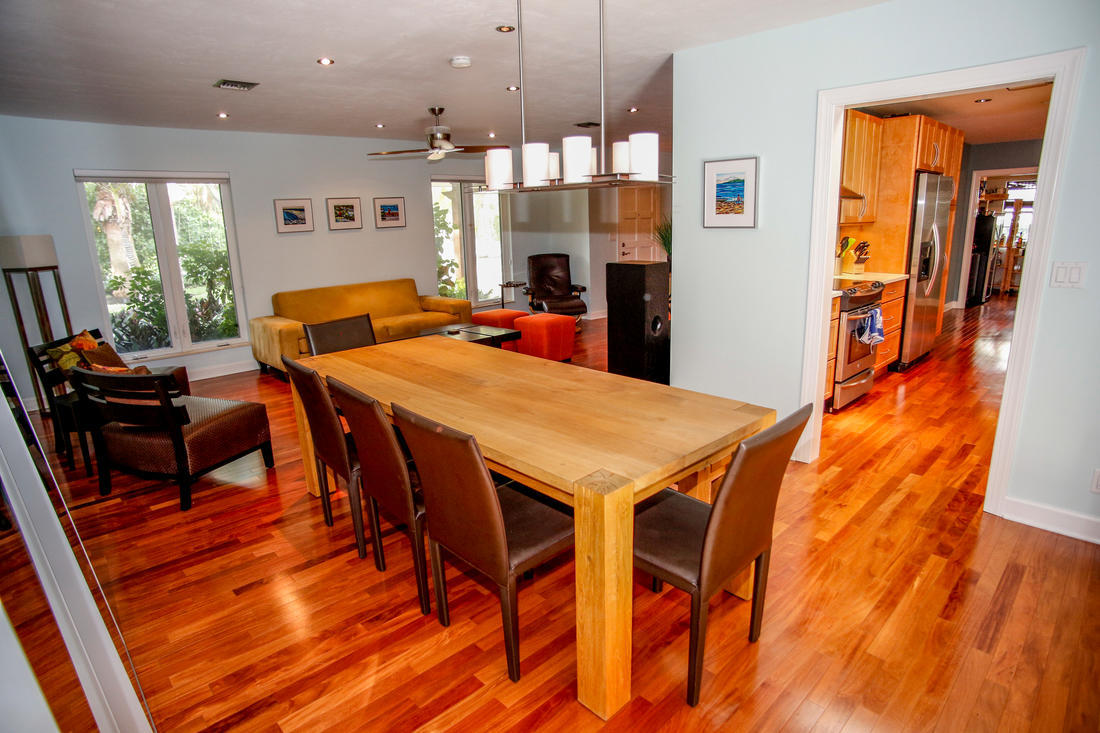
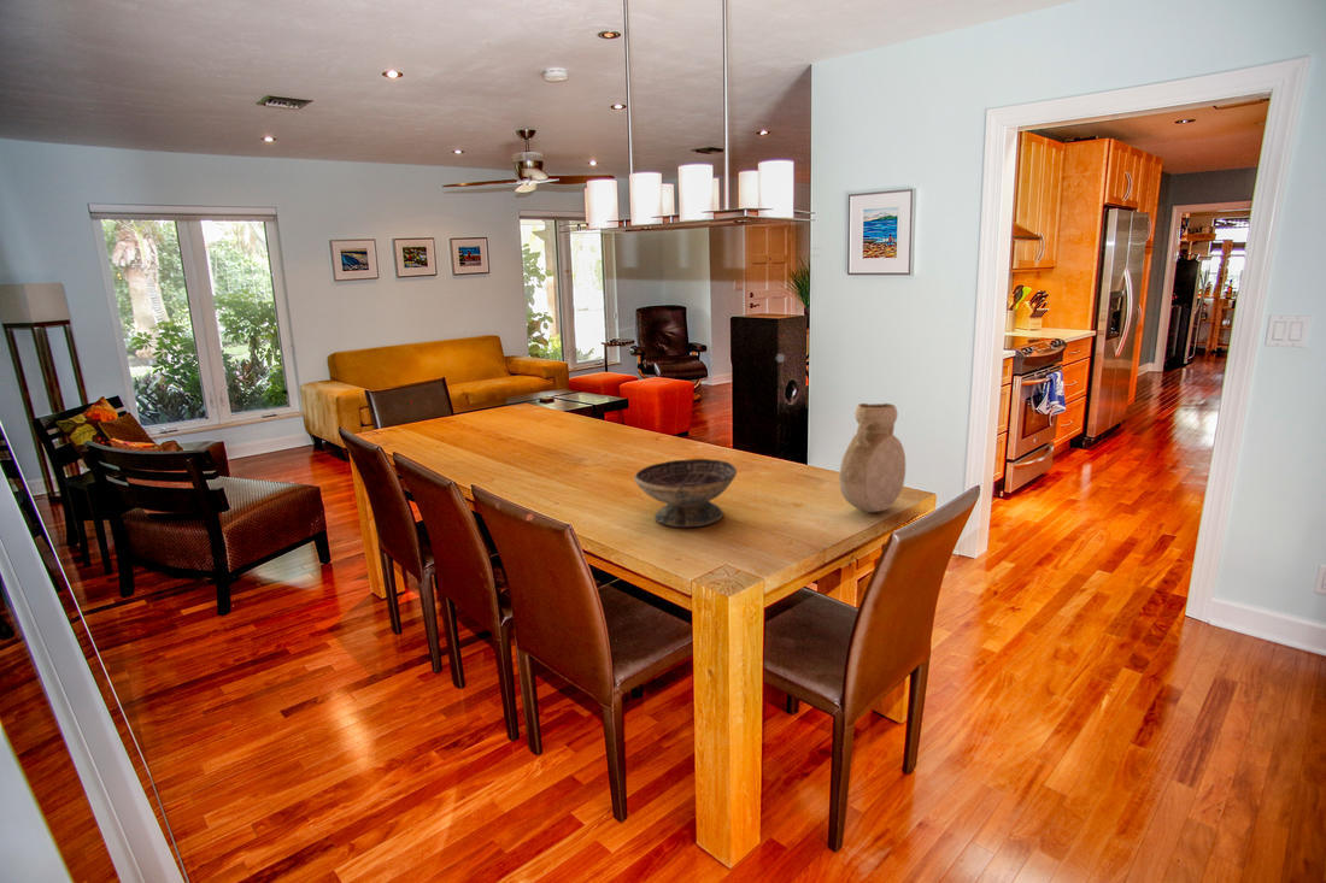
+ decorative bowl (686, 493)
+ vase (874, 458)
